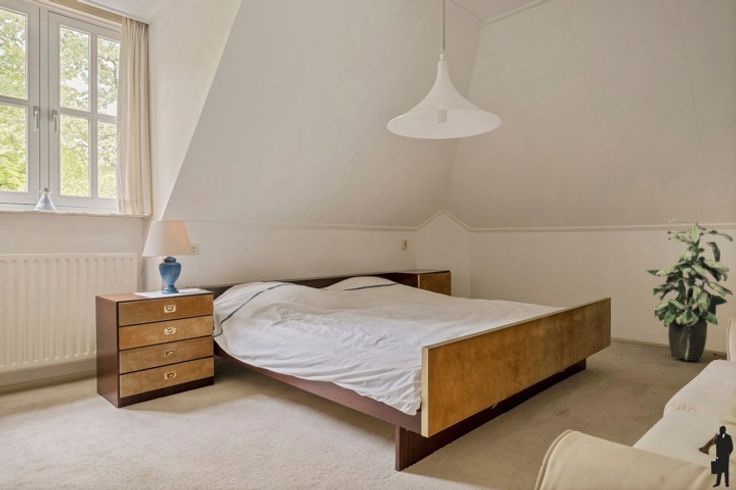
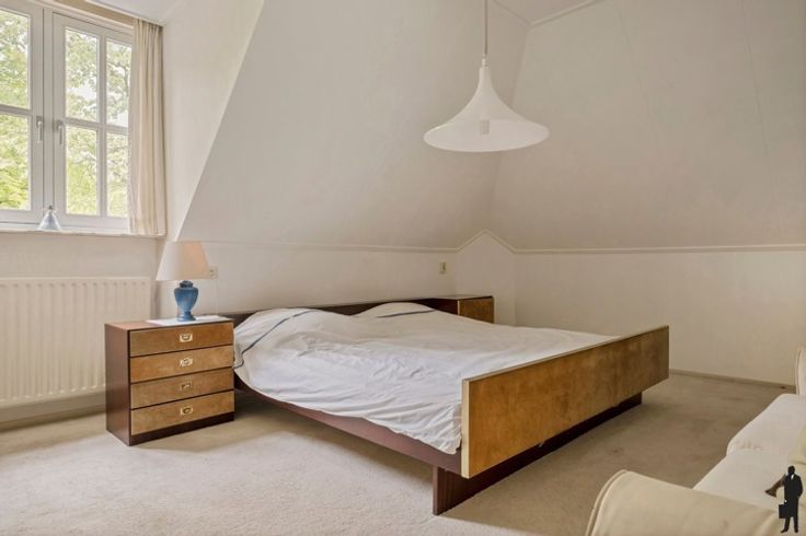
- indoor plant (685, 288)
